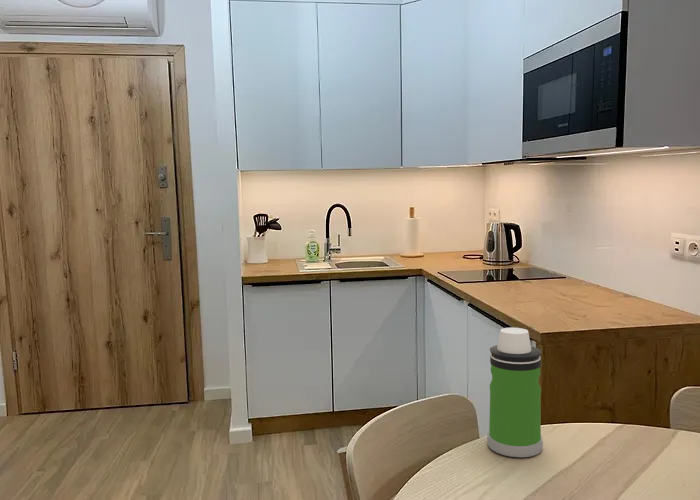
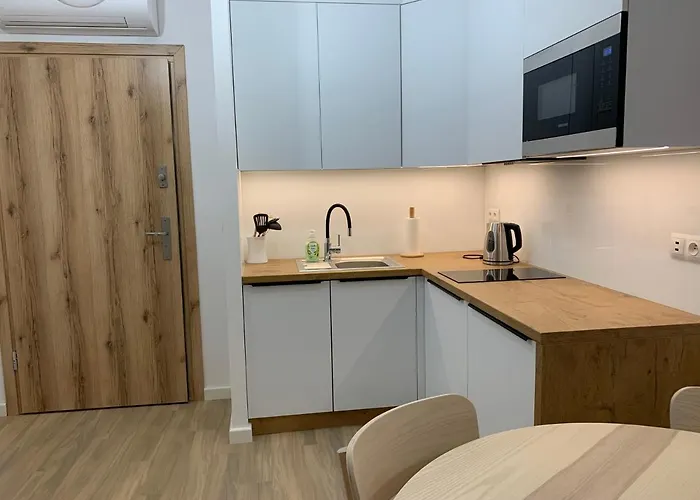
- water bottle (513, 388)
